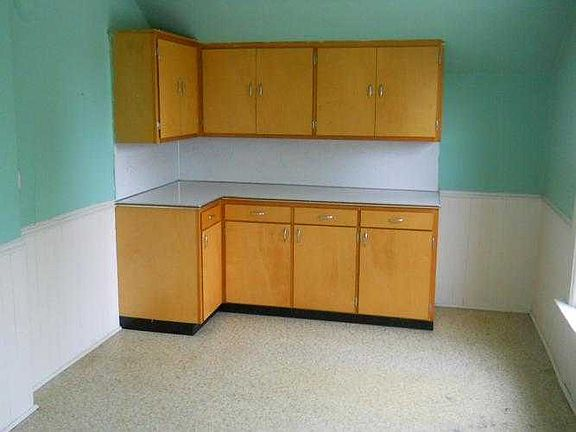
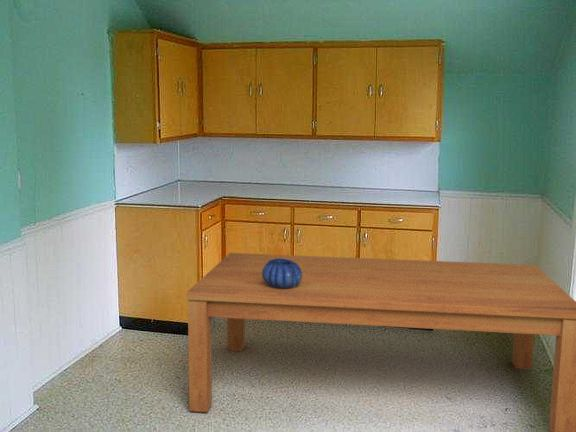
+ decorative bowl (282, 272)
+ dining table (376, 325)
